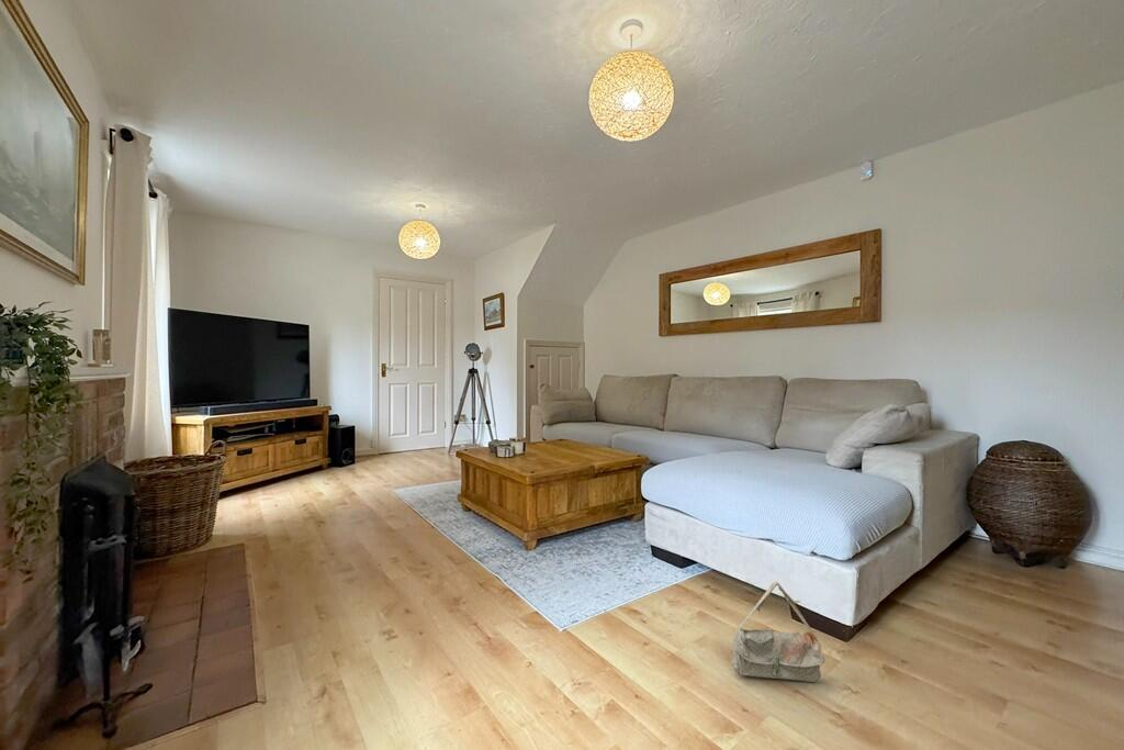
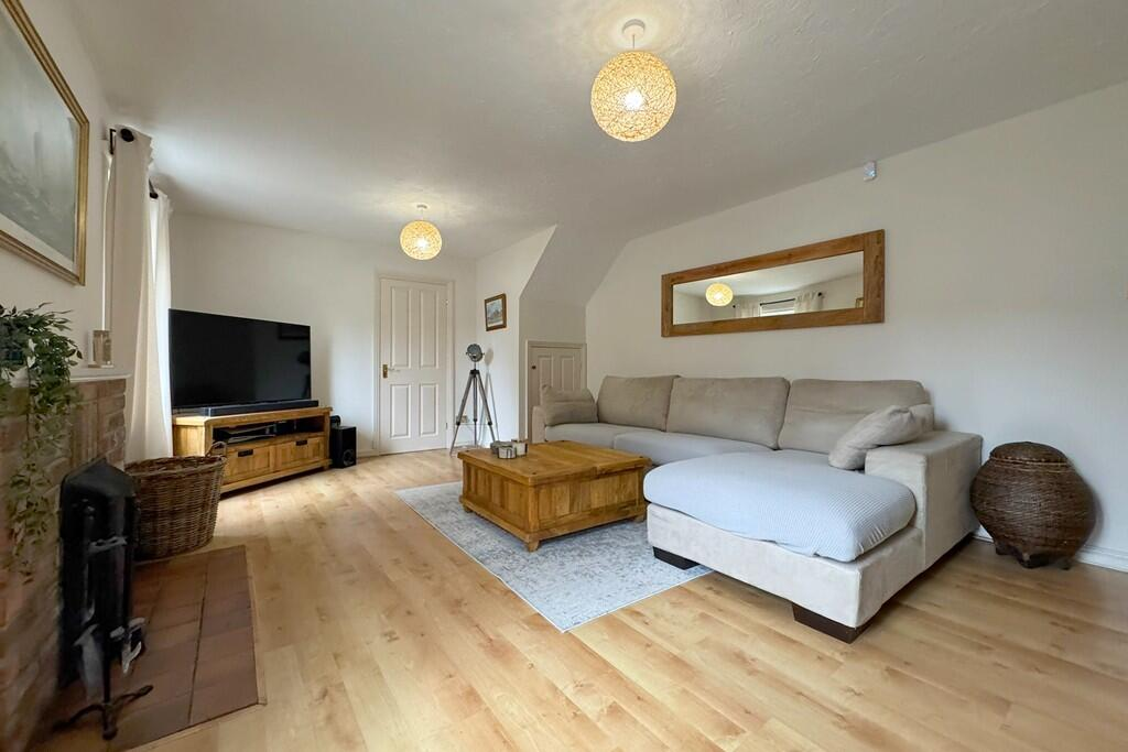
- bag (776, 631)
